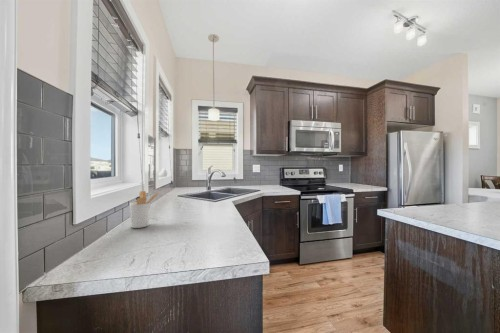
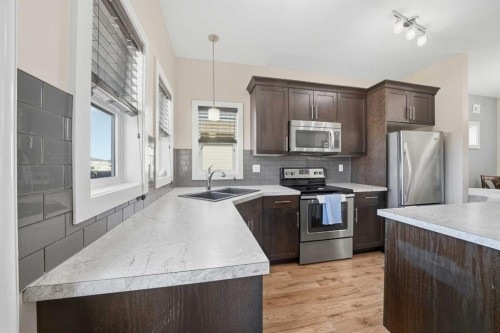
- utensil holder (145, 208)
